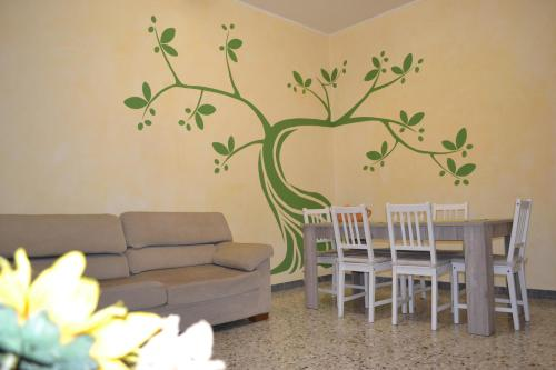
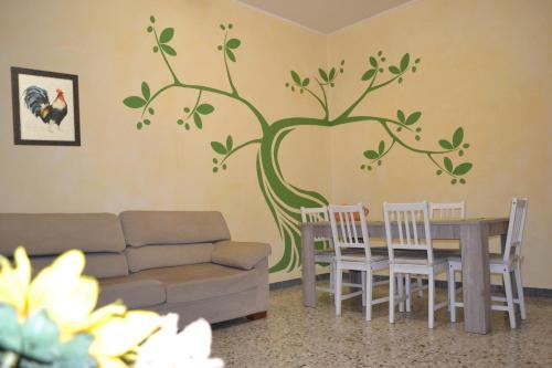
+ wall art (46, 108)
